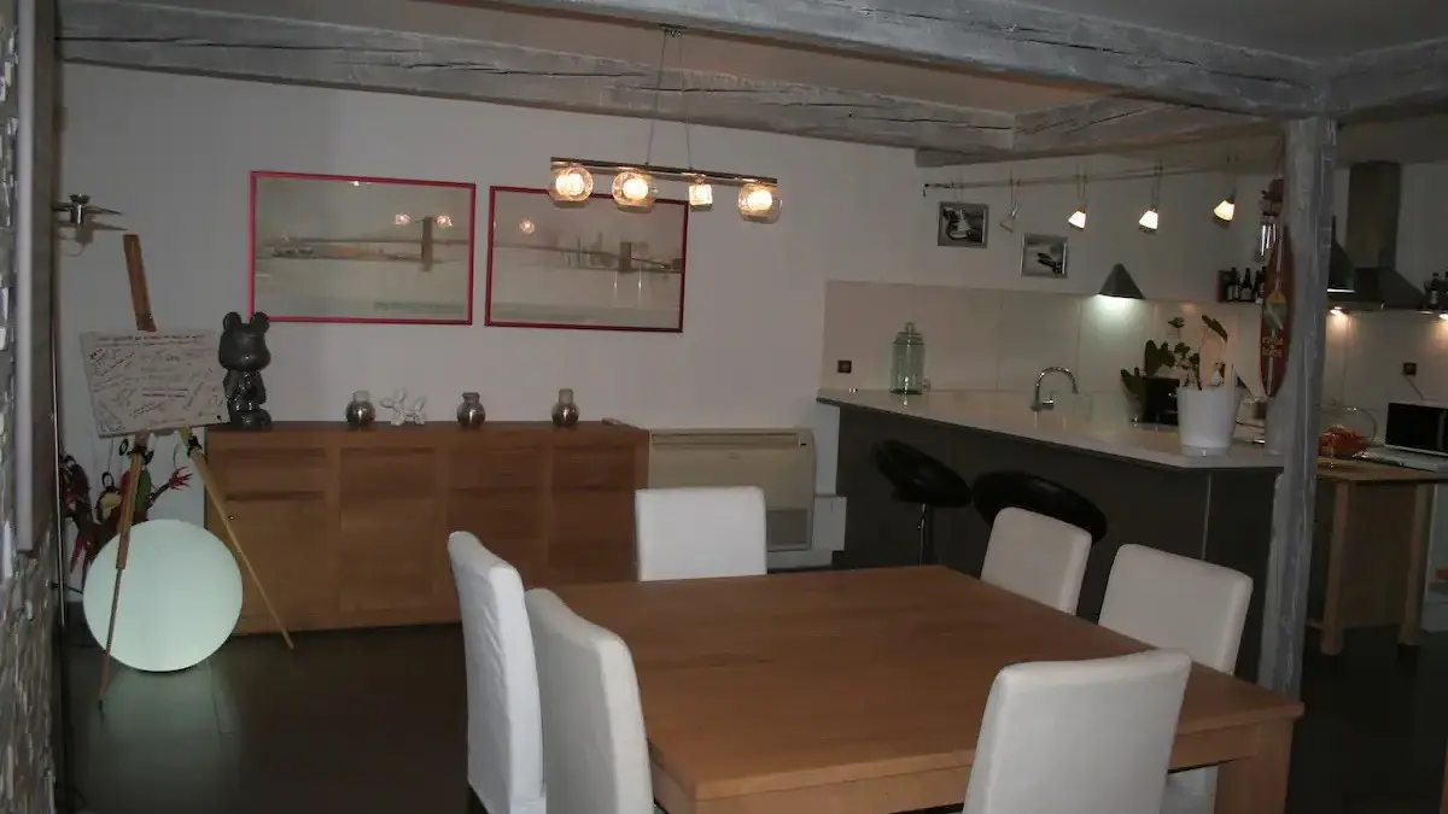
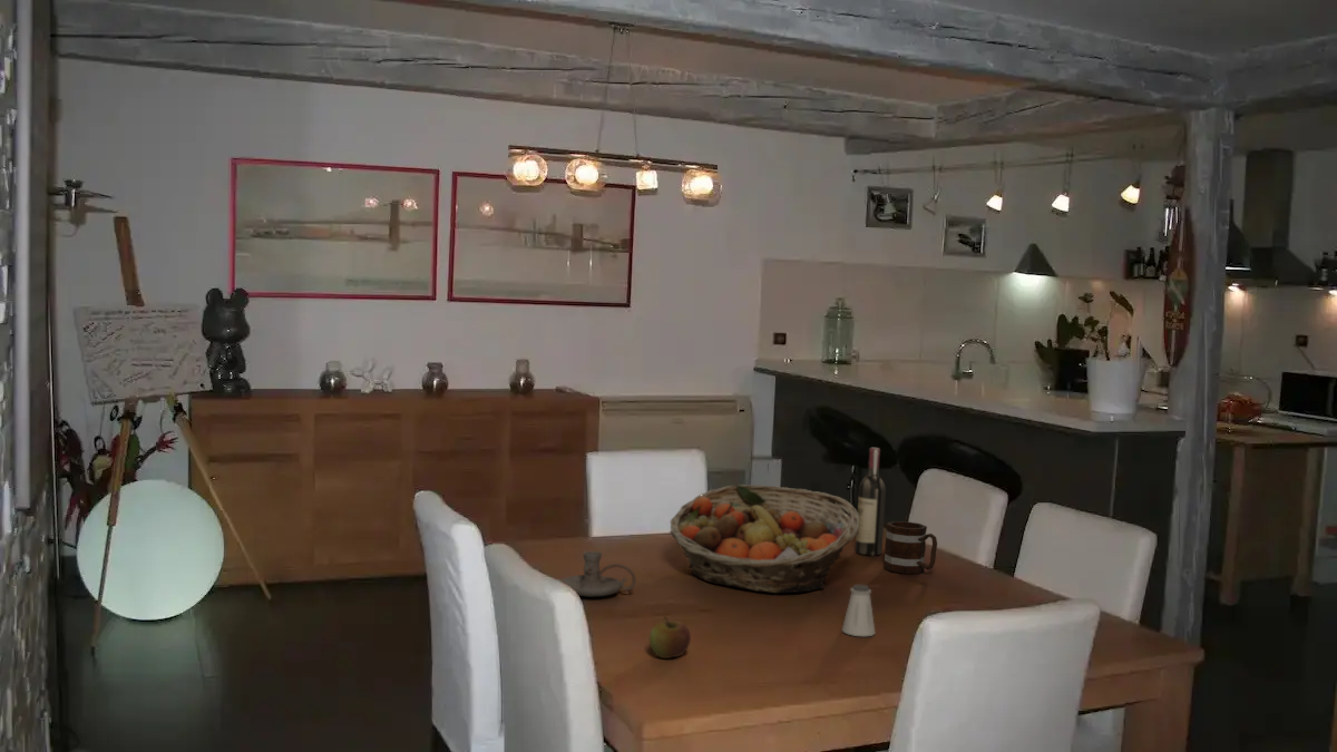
+ fruit basket (762, 536)
+ mug (911, 548)
+ candle holder (598, 574)
+ apple (670, 636)
+ saltshaker (859, 608)
+ wine bottle (871, 500)
